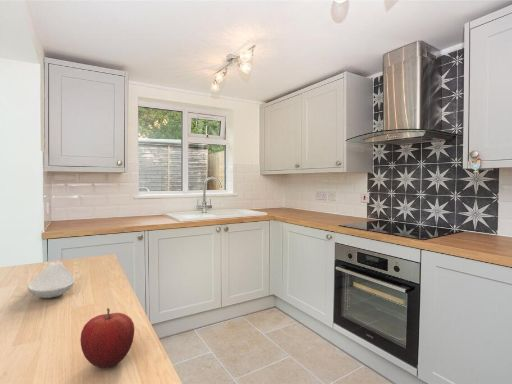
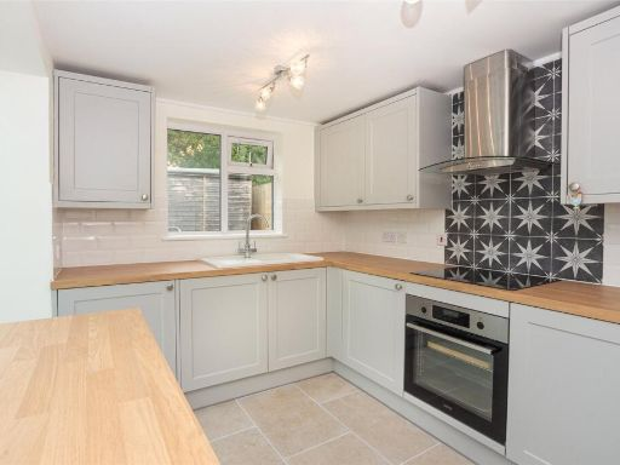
- spoon rest (53, 278)
- fruit (108, 336)
